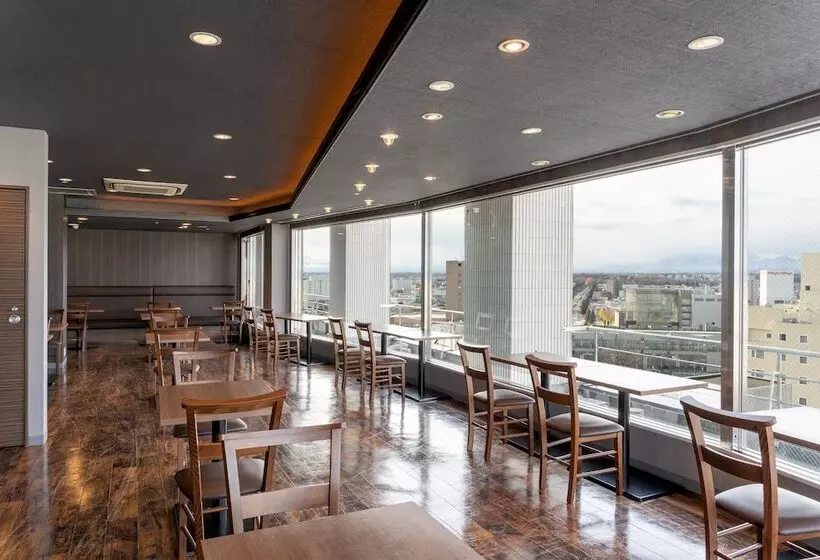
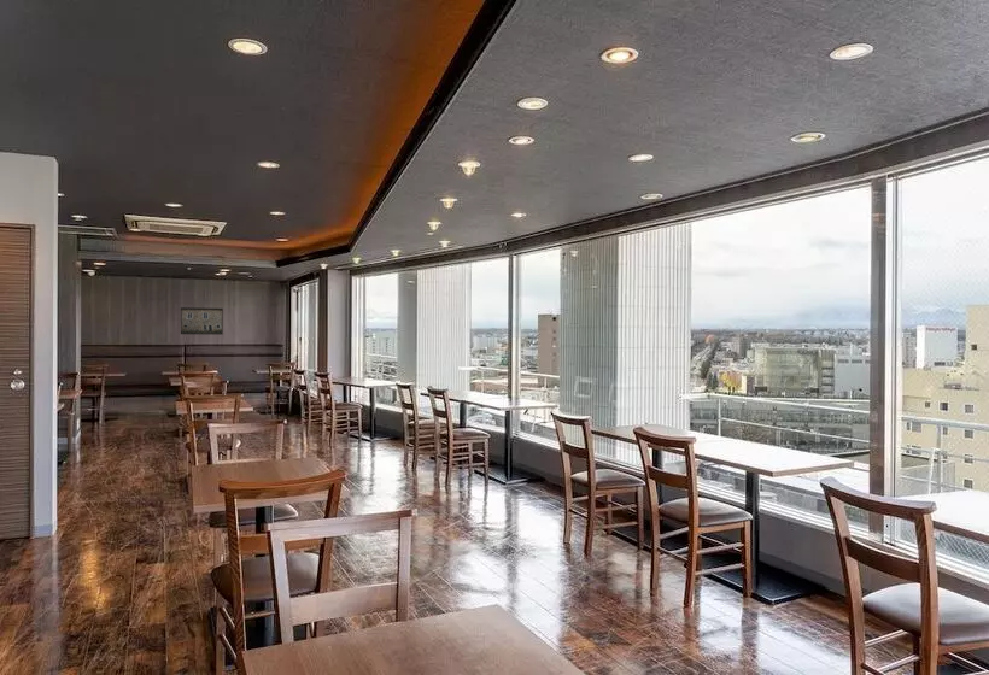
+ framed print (201, 321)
